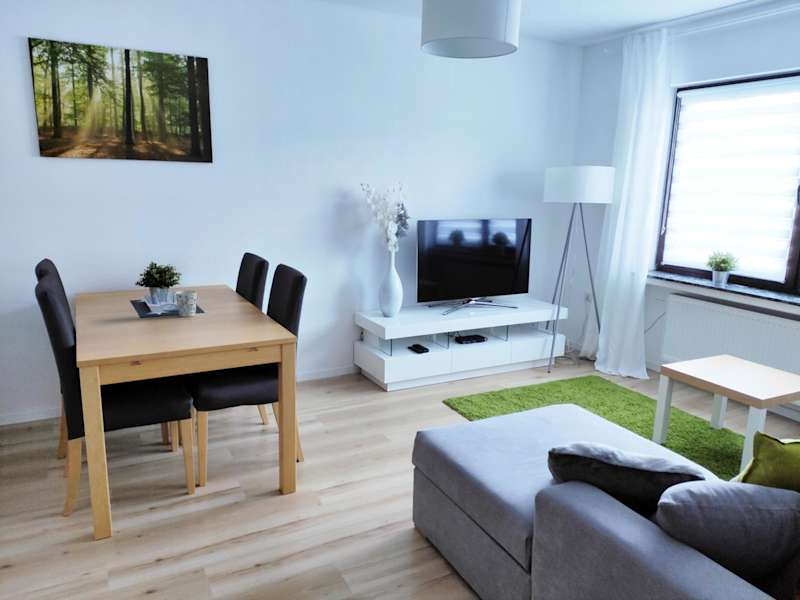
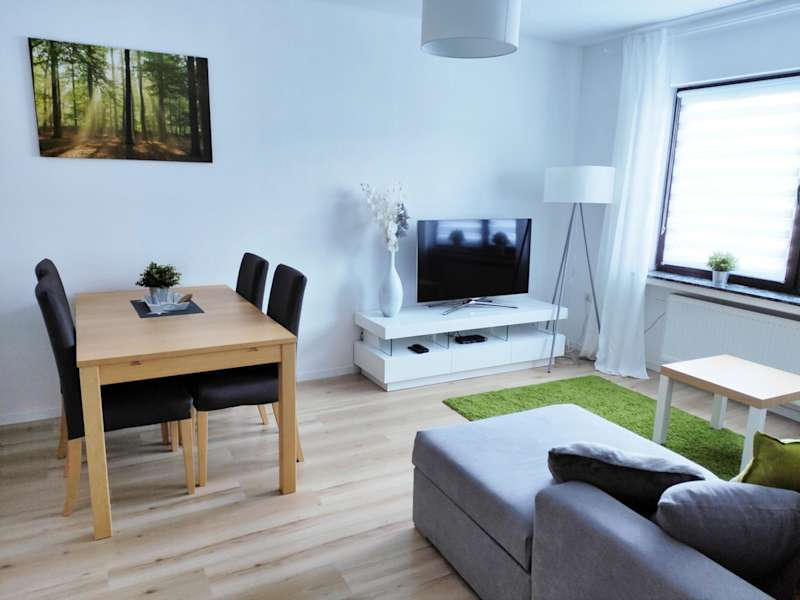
- cup (186, 303)
